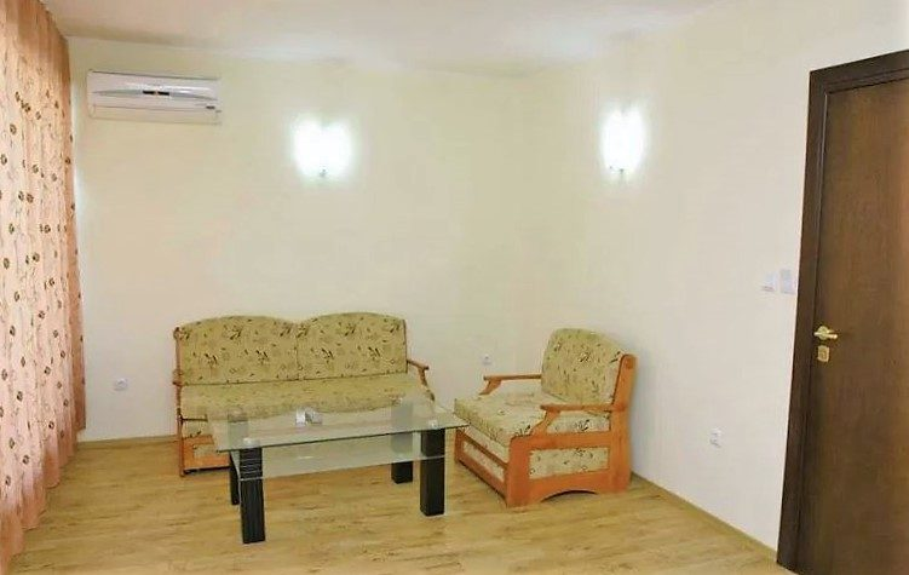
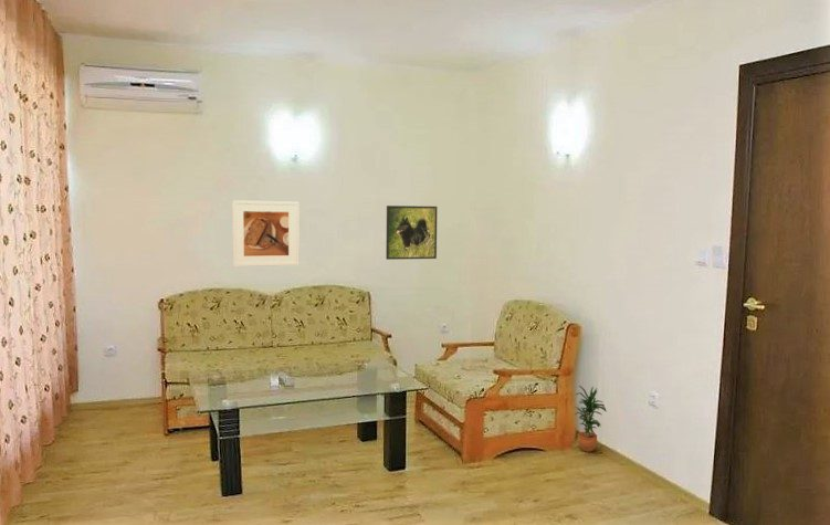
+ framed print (411, 232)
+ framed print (266, 233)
+ potted plant (591, 419)
